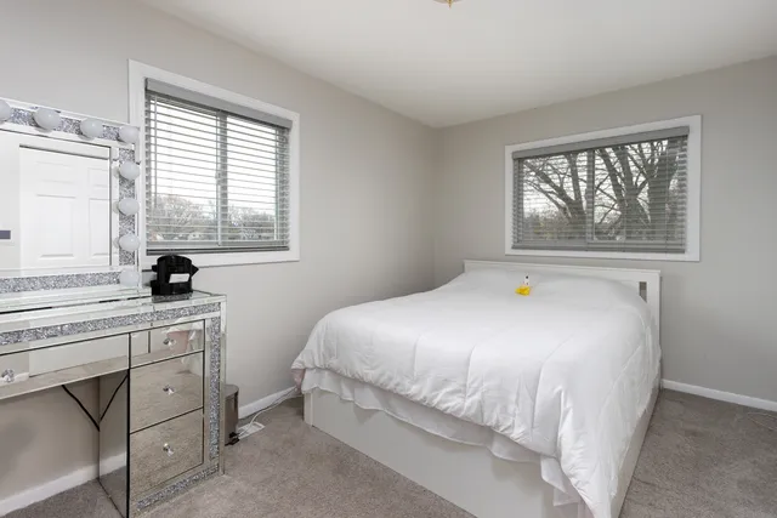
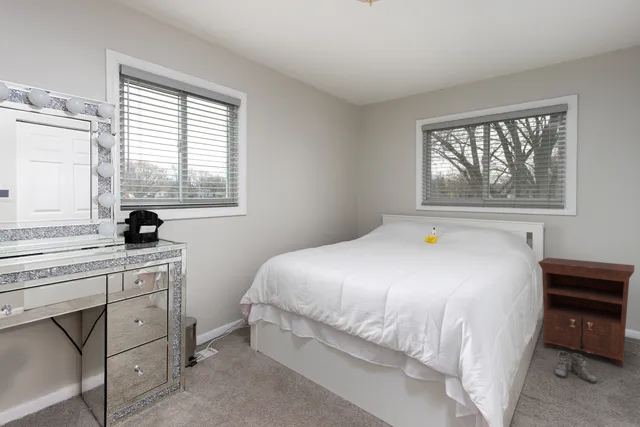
+ boots (571, 365)
+ nightstand (584, 307)
